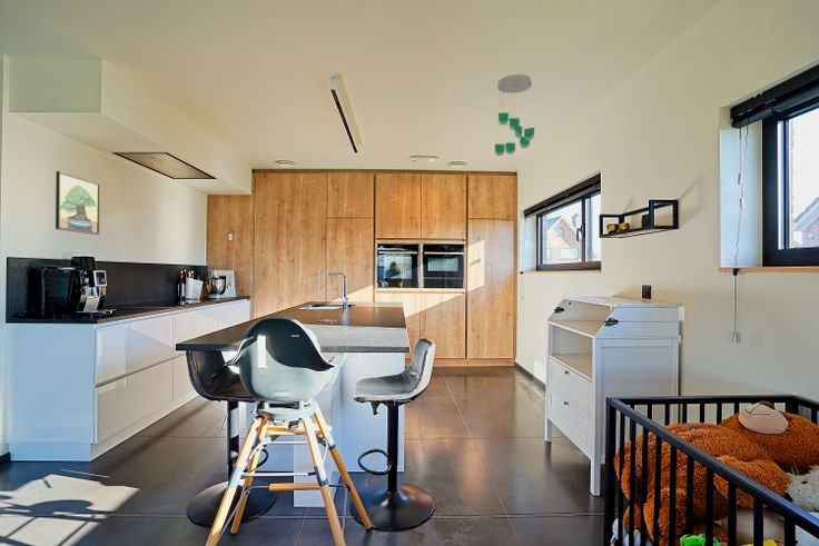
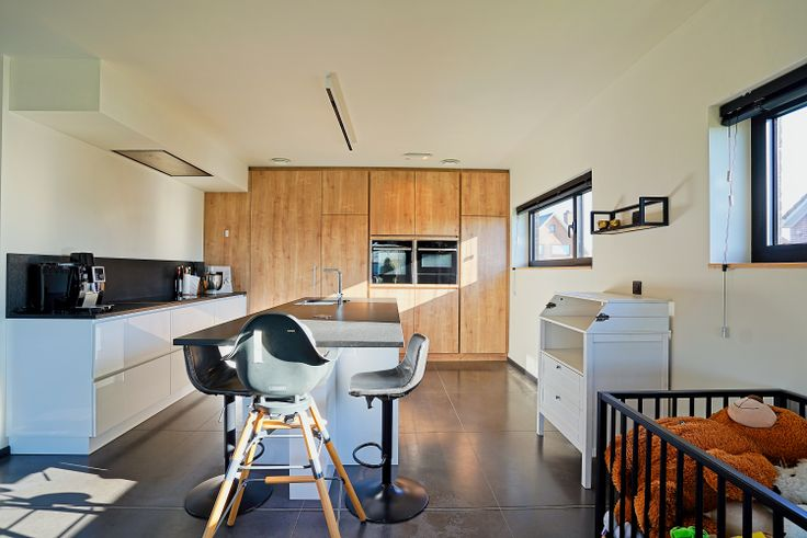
- ceiling mobile (514, 118)
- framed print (79, 205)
